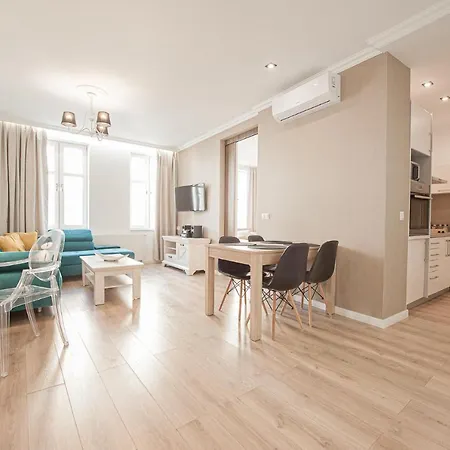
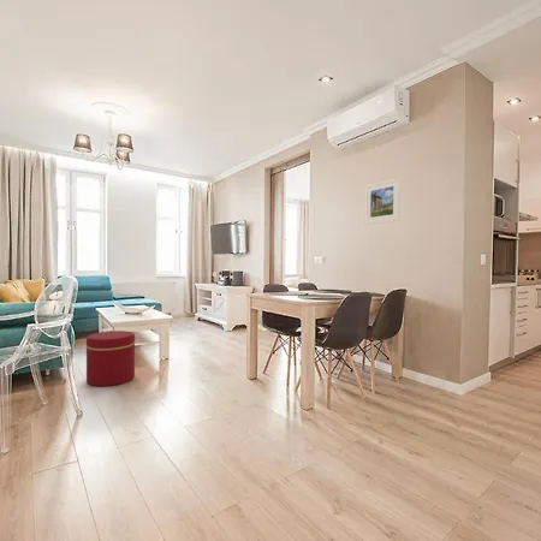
+ ottoman (111, 356)
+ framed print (381, 202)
